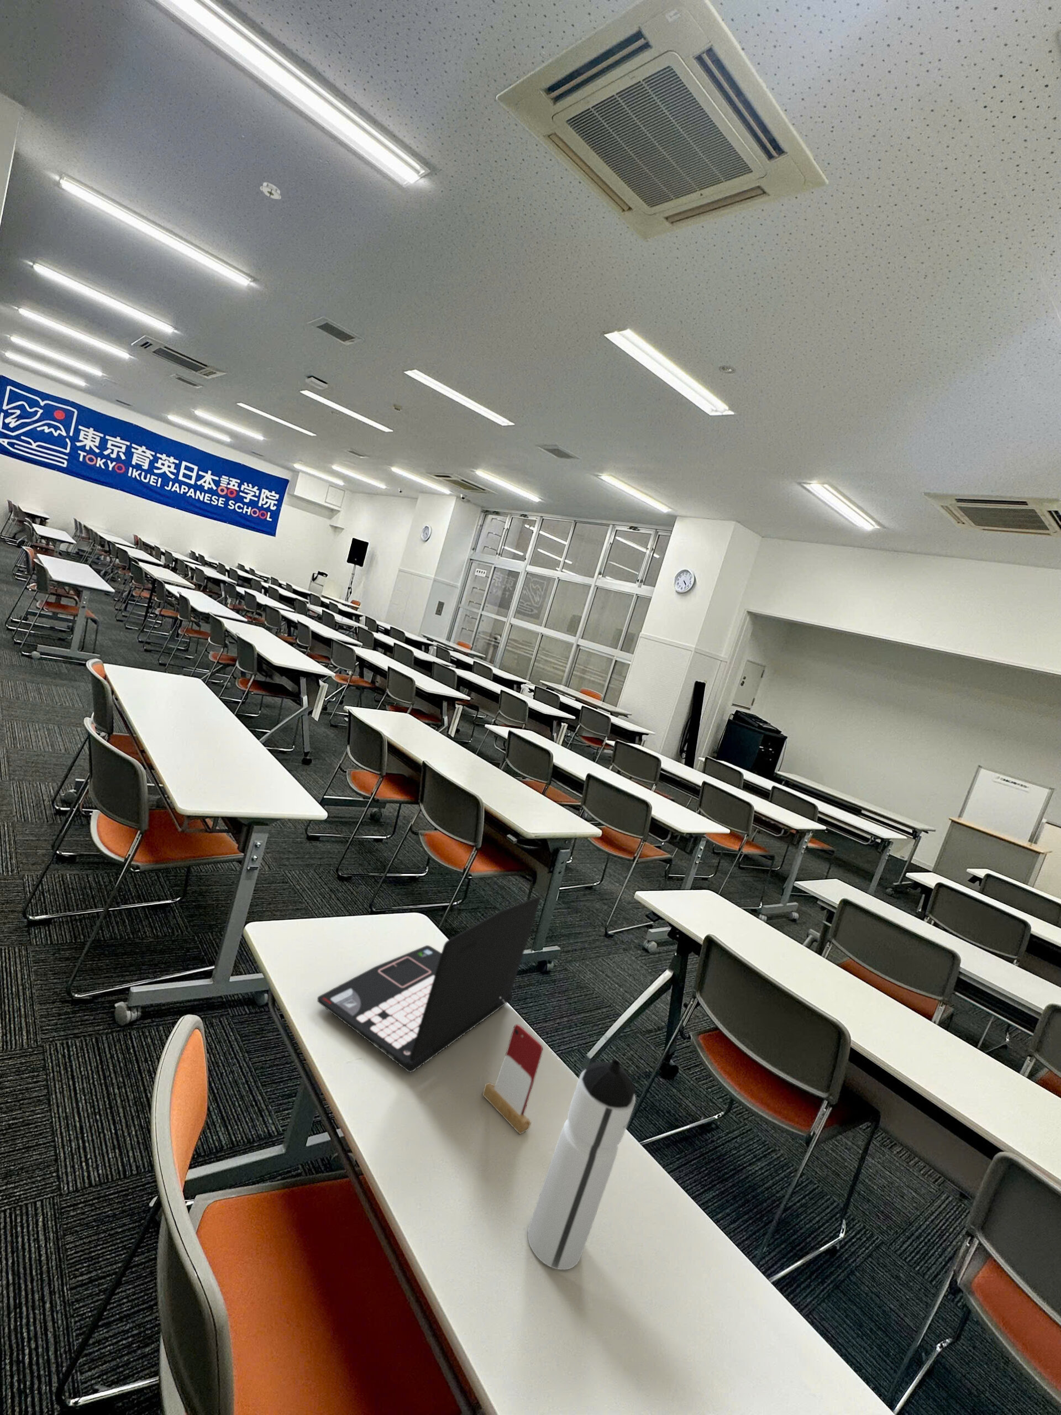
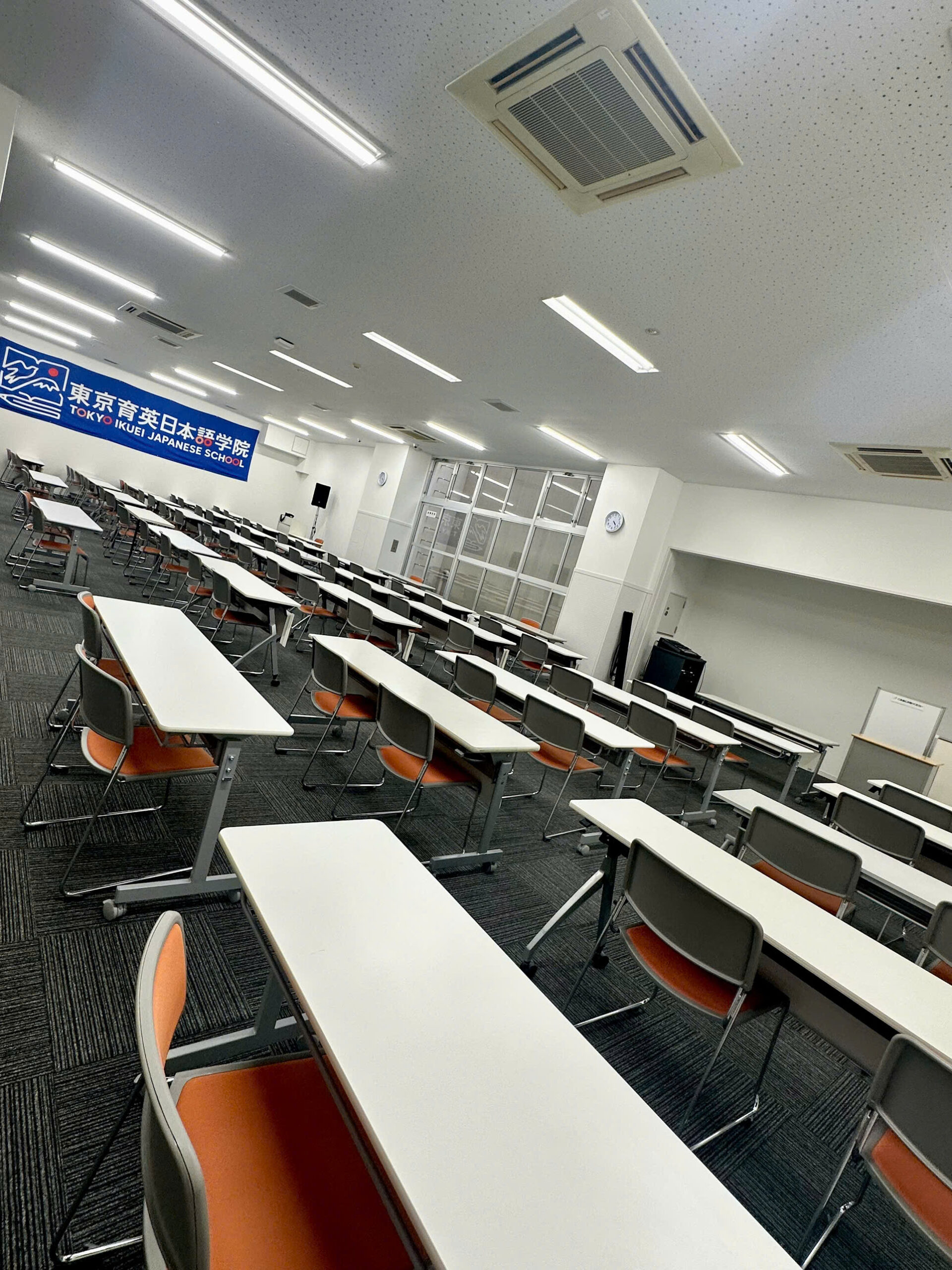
- water bottle (585, 1153)
- laptop (434, 948)
- smoke detector (270, 191)
- smartphone (517, 1073)
